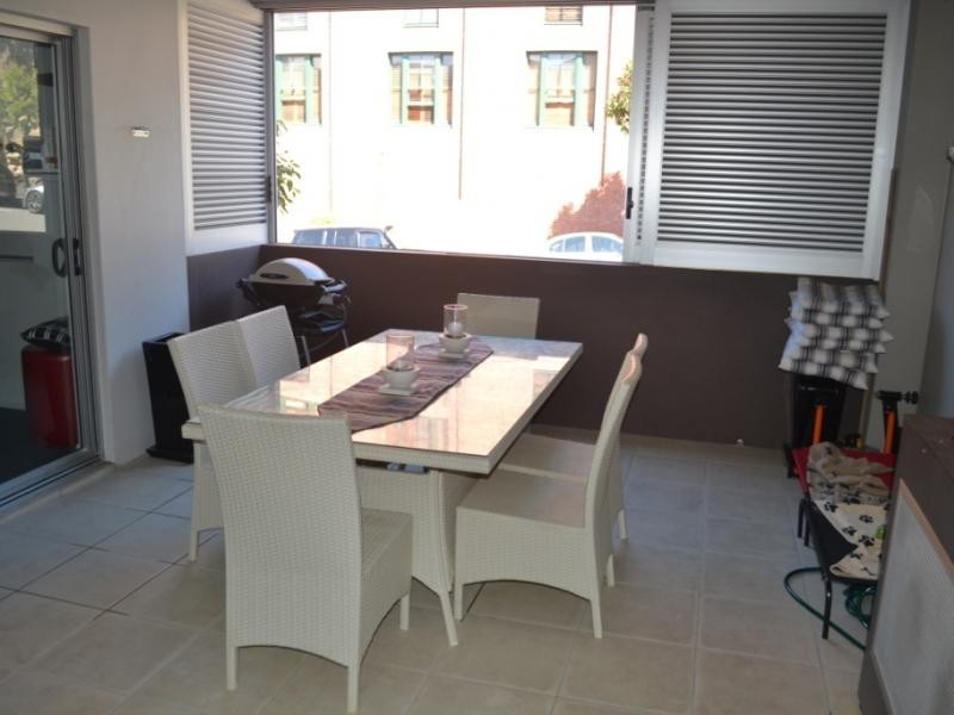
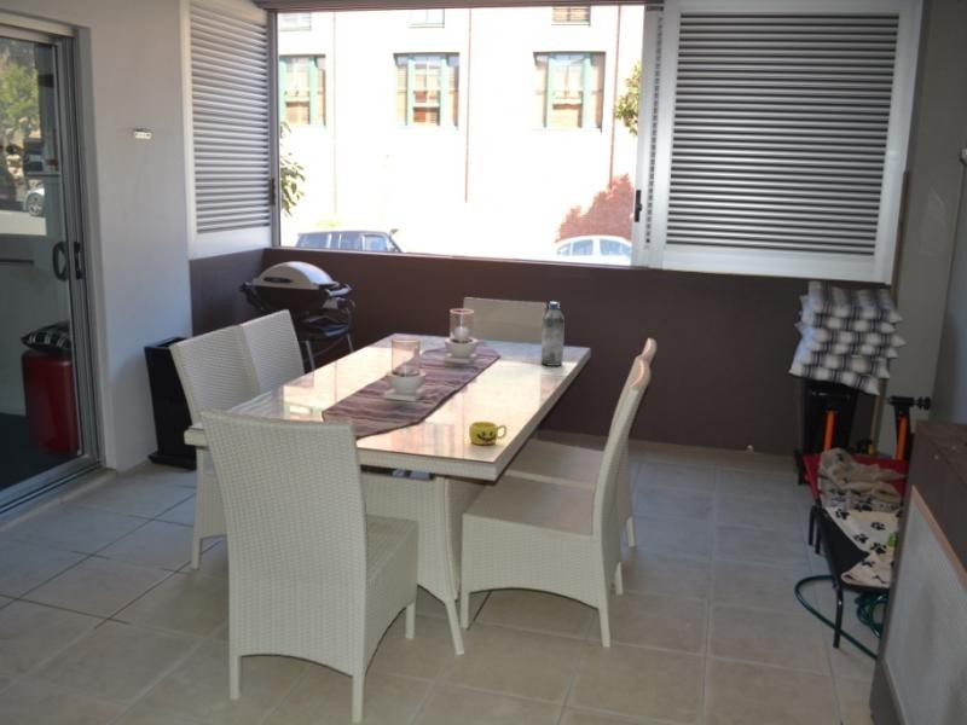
+ cup (487, 433)
+ water bottle (552, 332)
